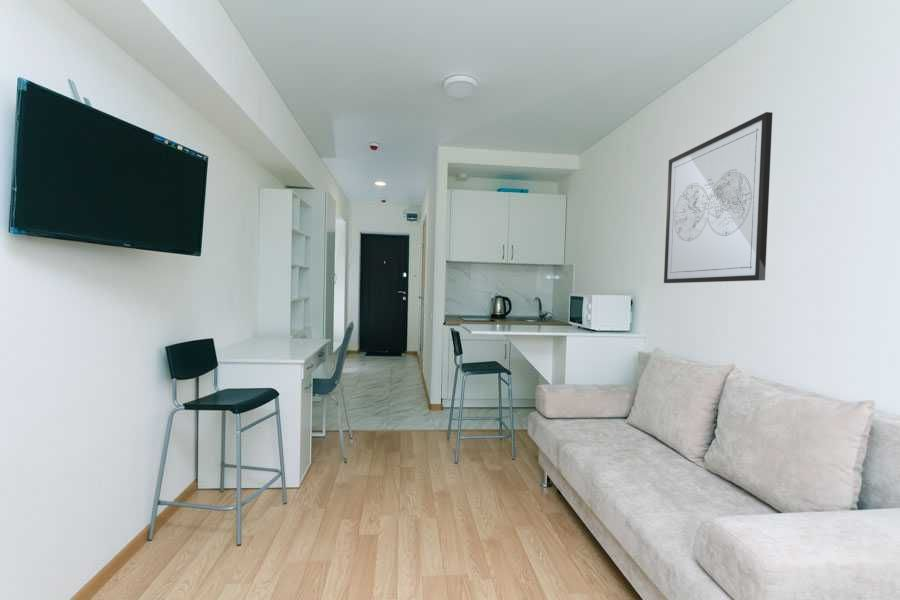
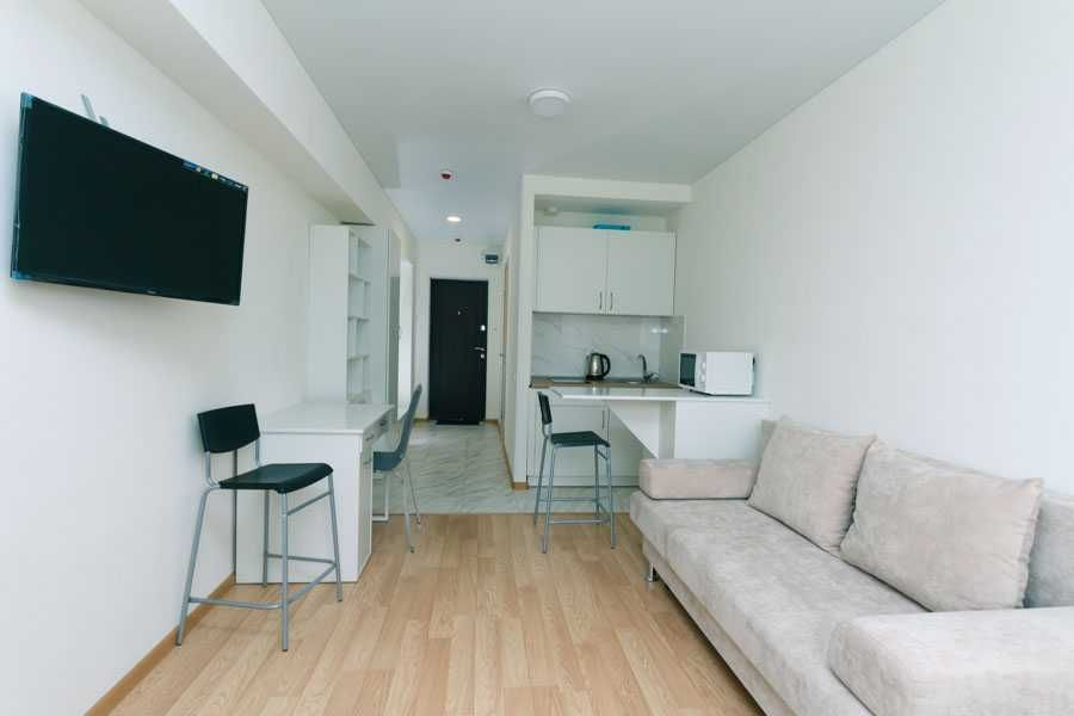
- wall art (709, 211)
